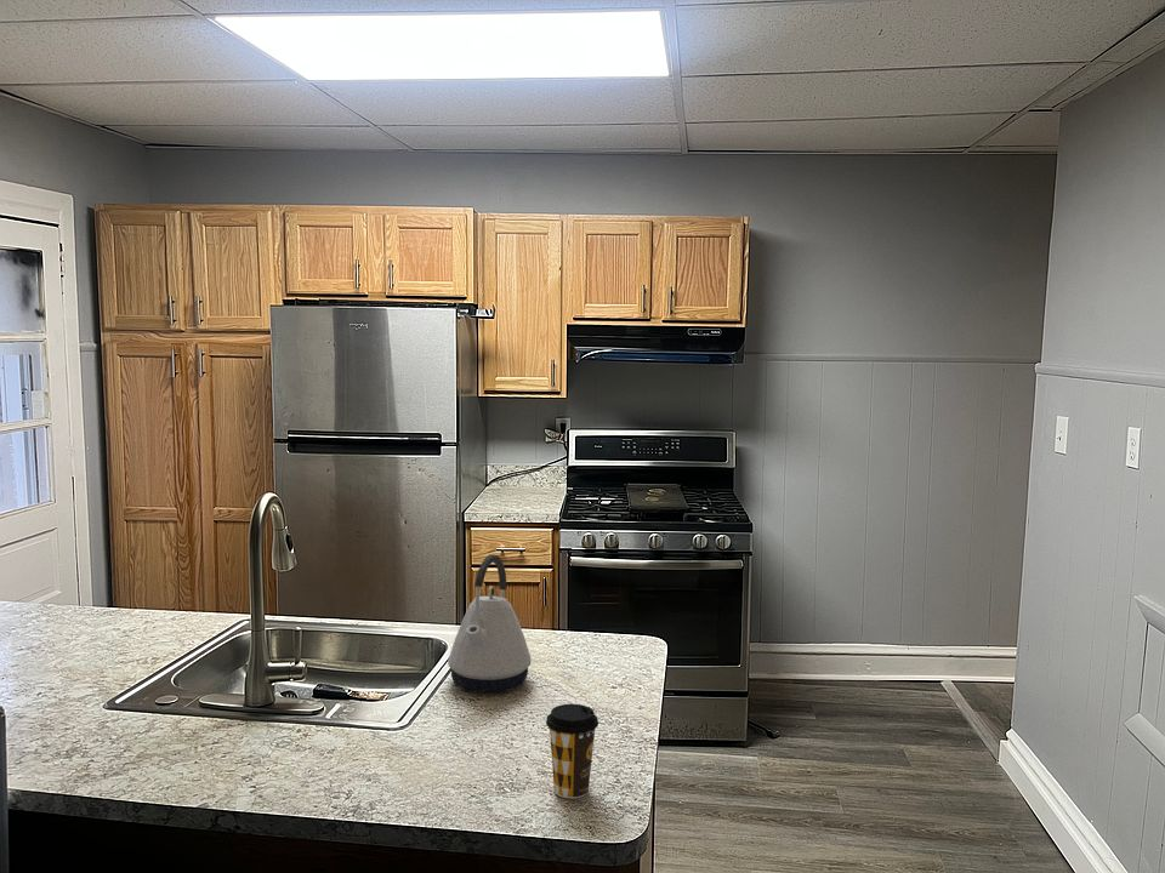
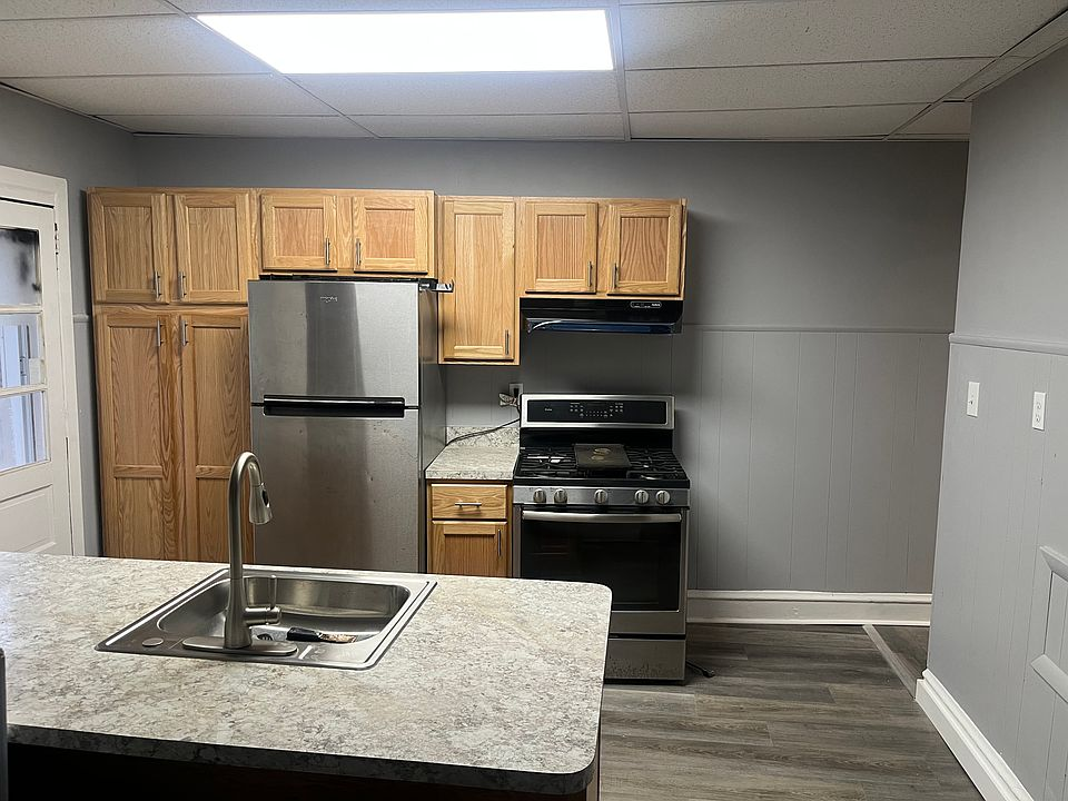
- coffee cup (572, 751)
- kettle (489, 620)
